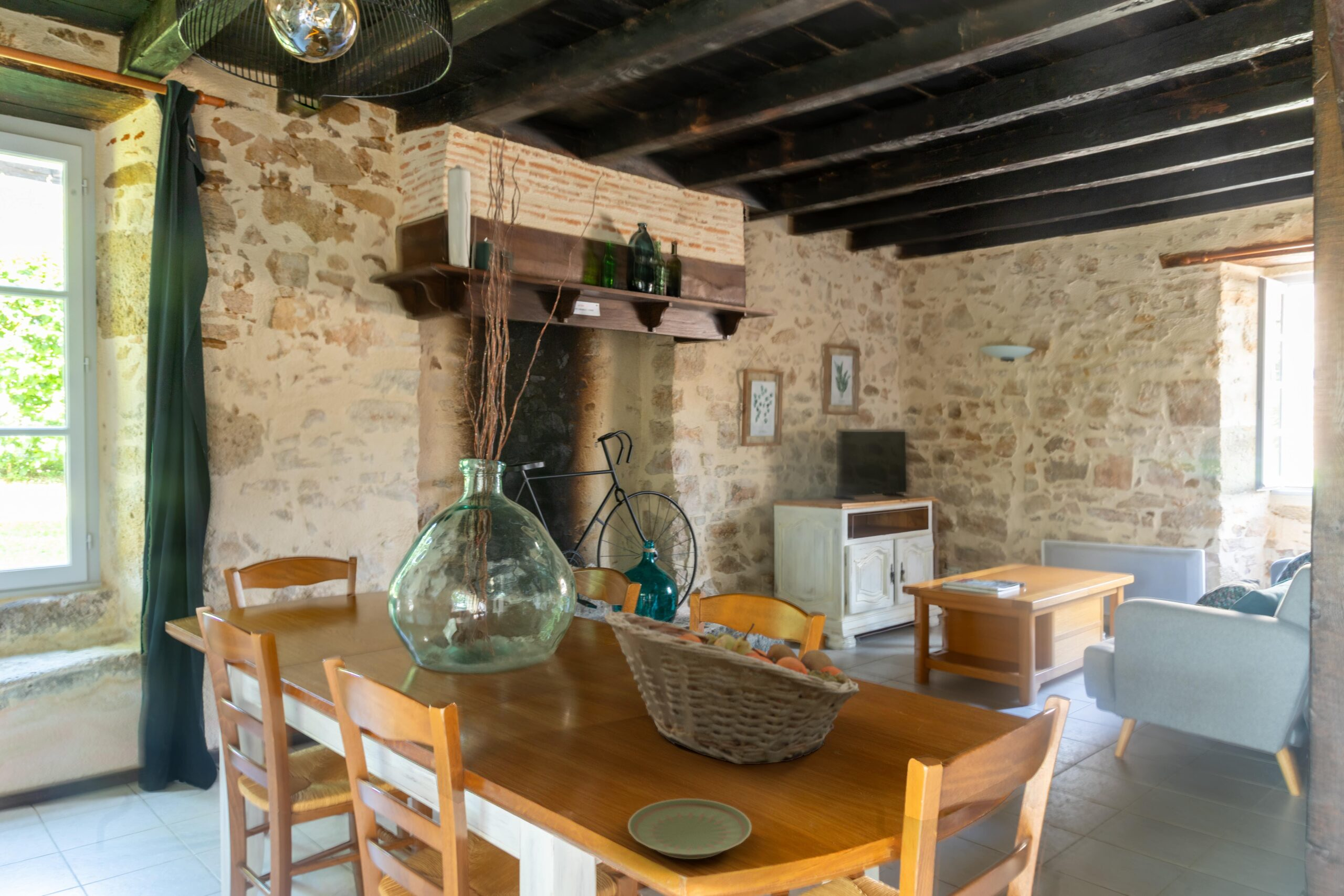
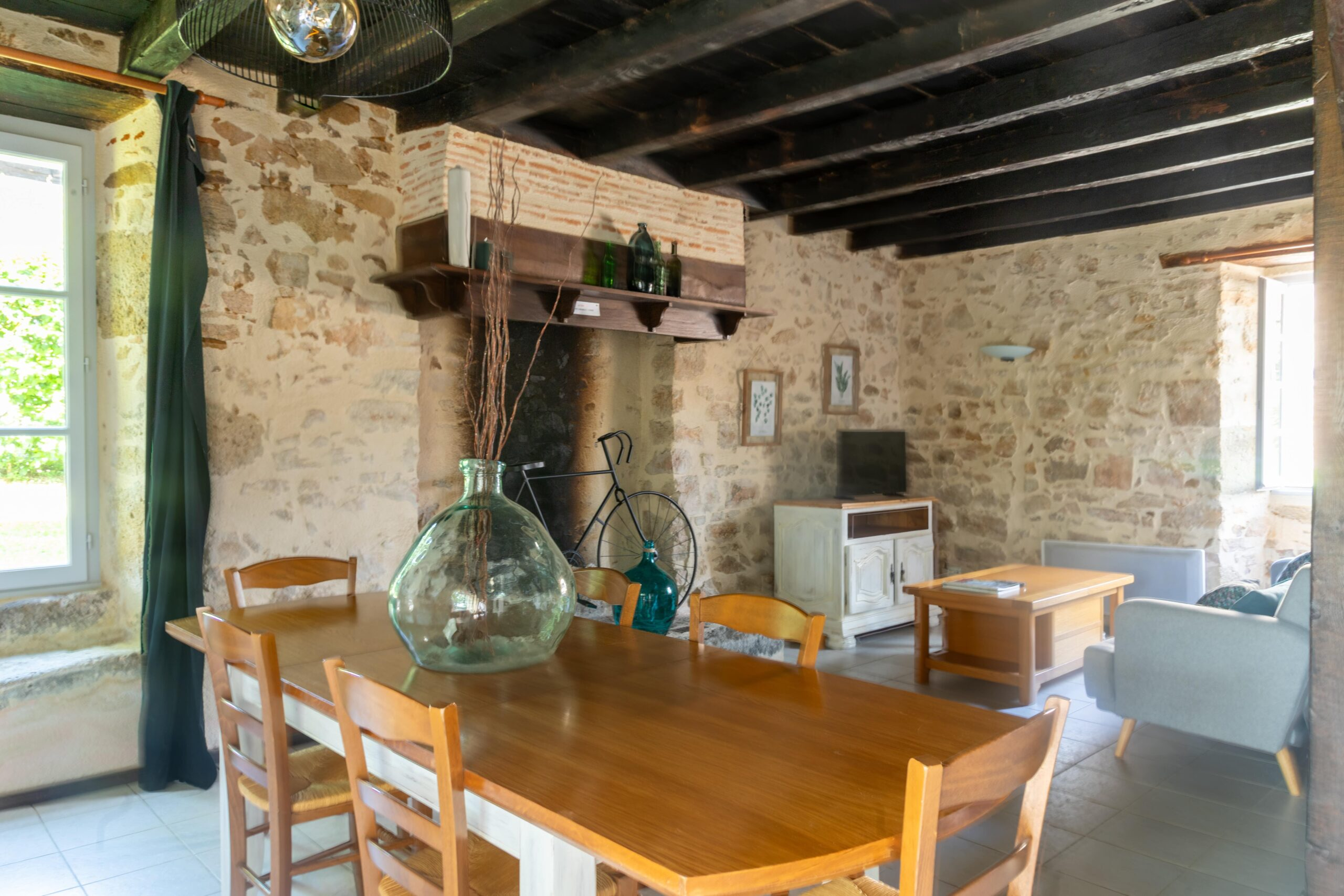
- plate (689, 832)
- fruit basket (726, 672)
